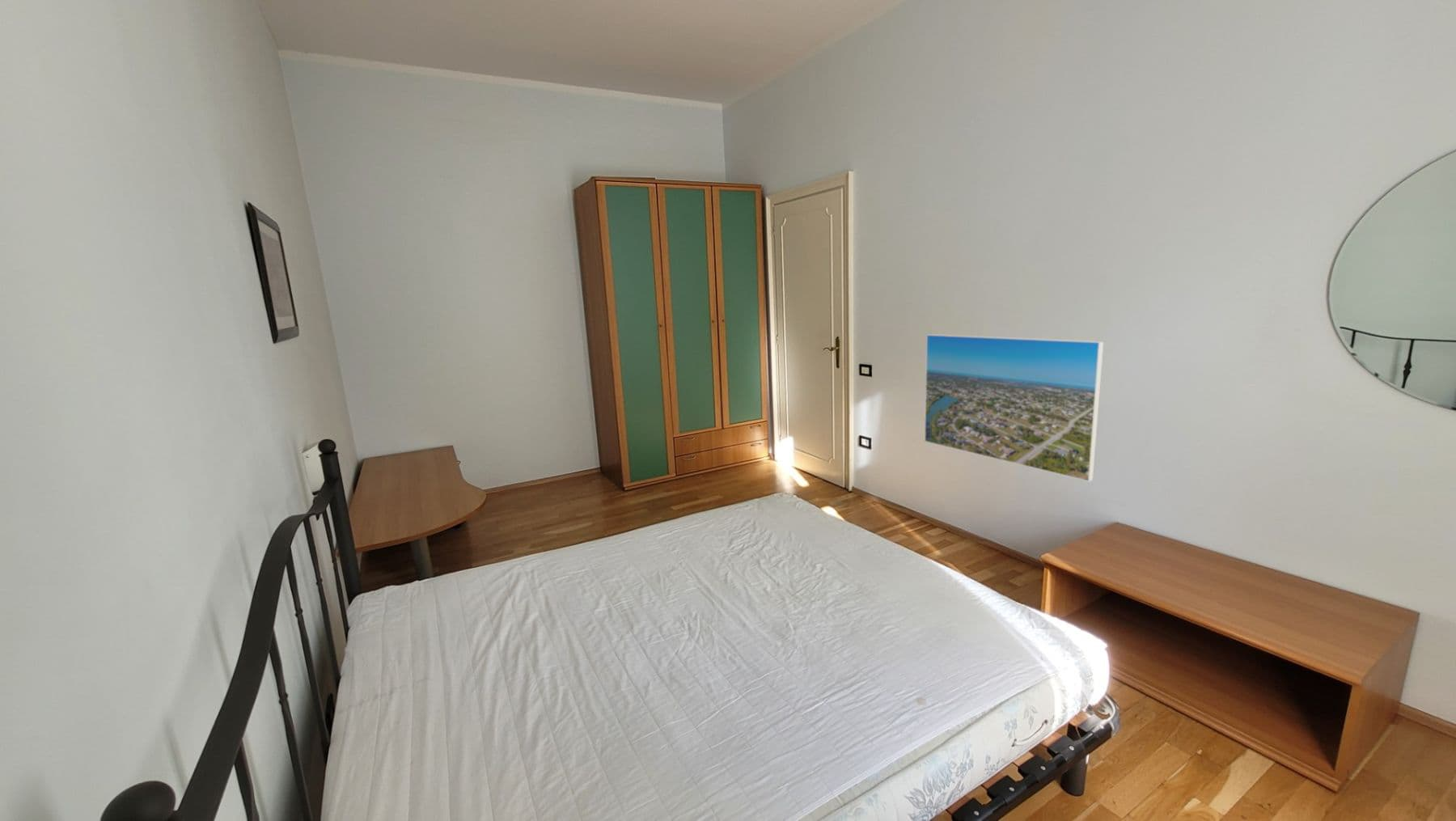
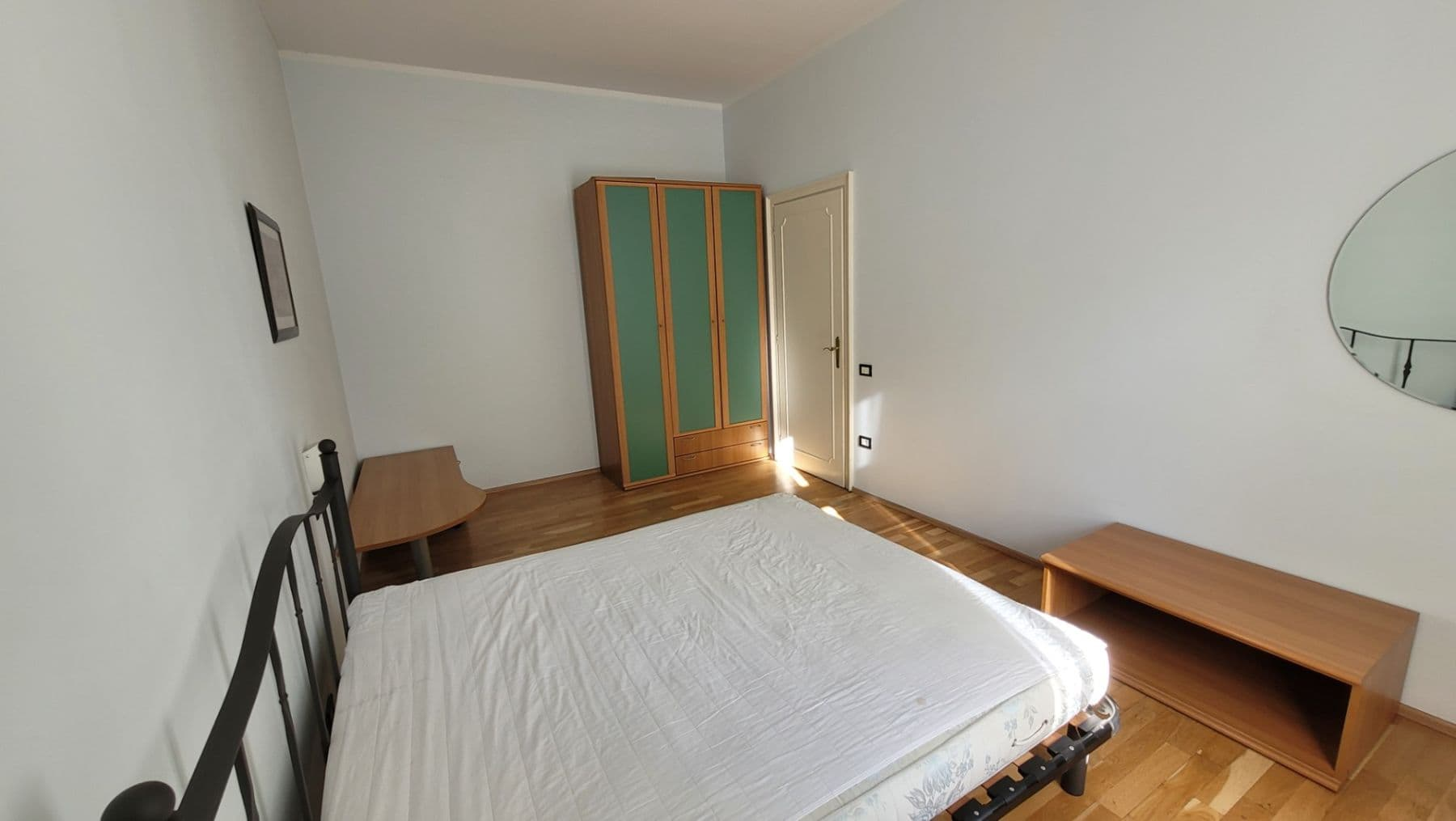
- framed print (1000, 399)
